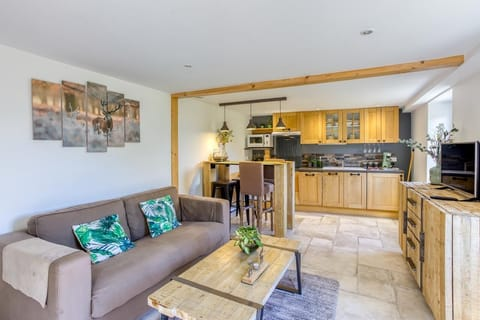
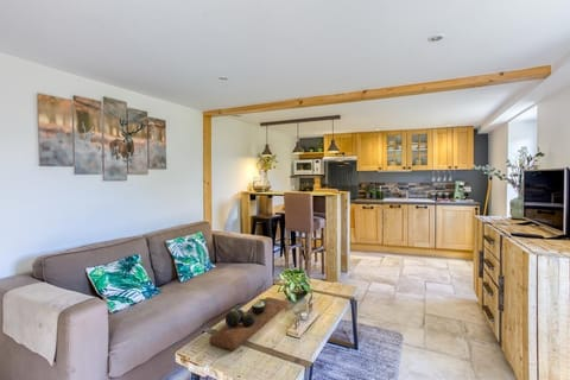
+ decorative tray (253, 310)
